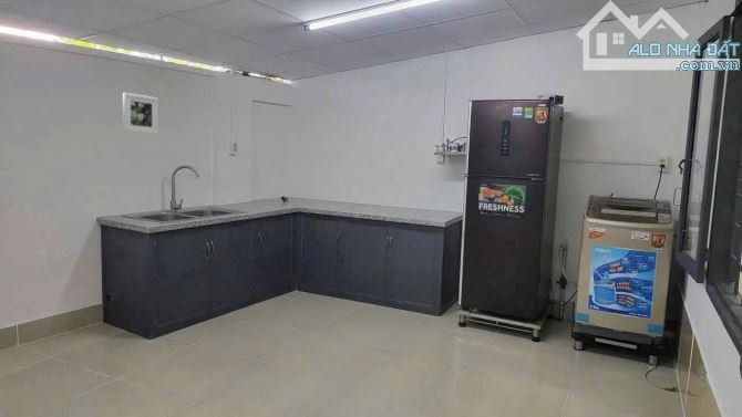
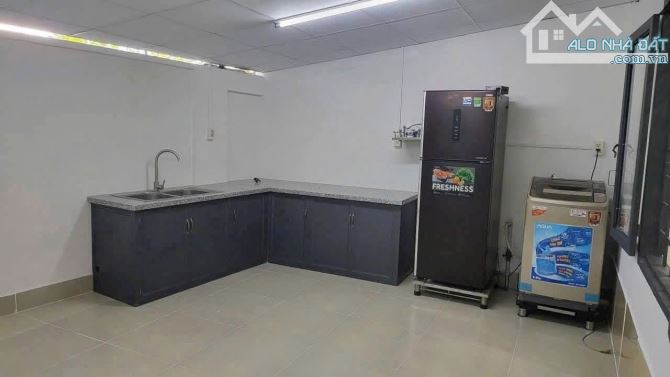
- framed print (141, 114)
